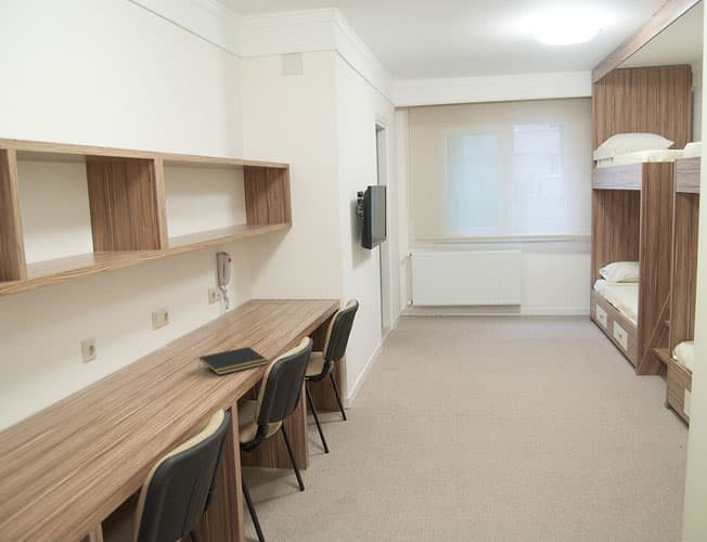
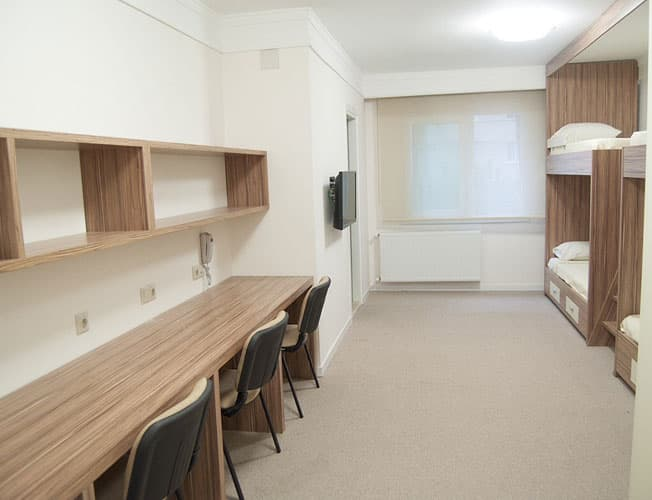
- notepad (234, 360)
